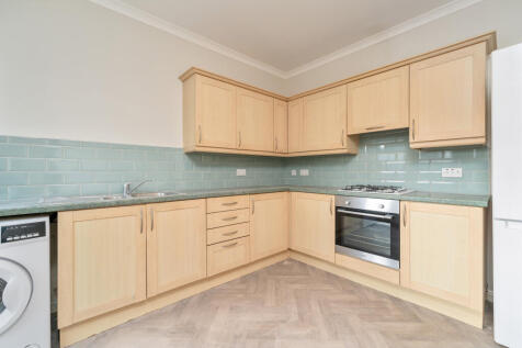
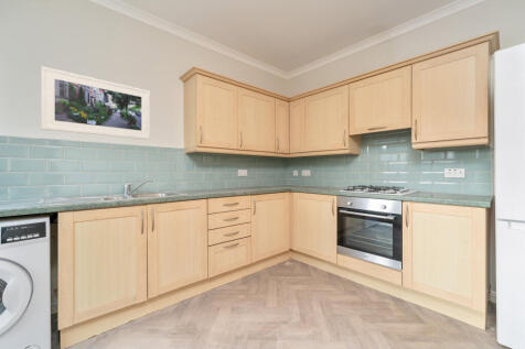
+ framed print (101, 107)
